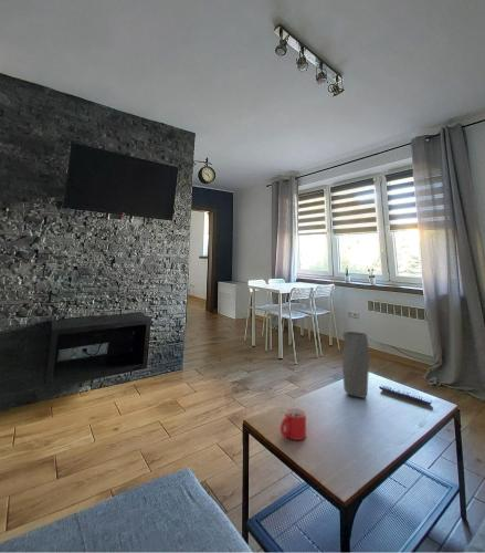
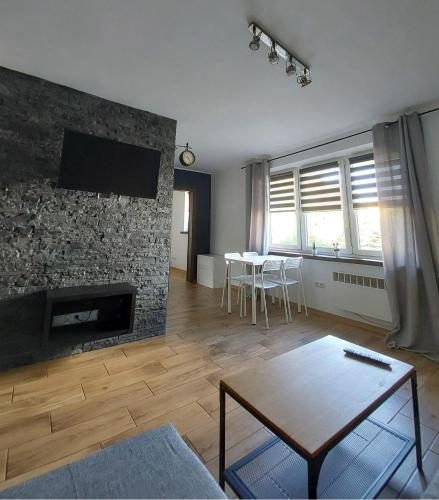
- vase (355, 363)
- mug (292, 425)
